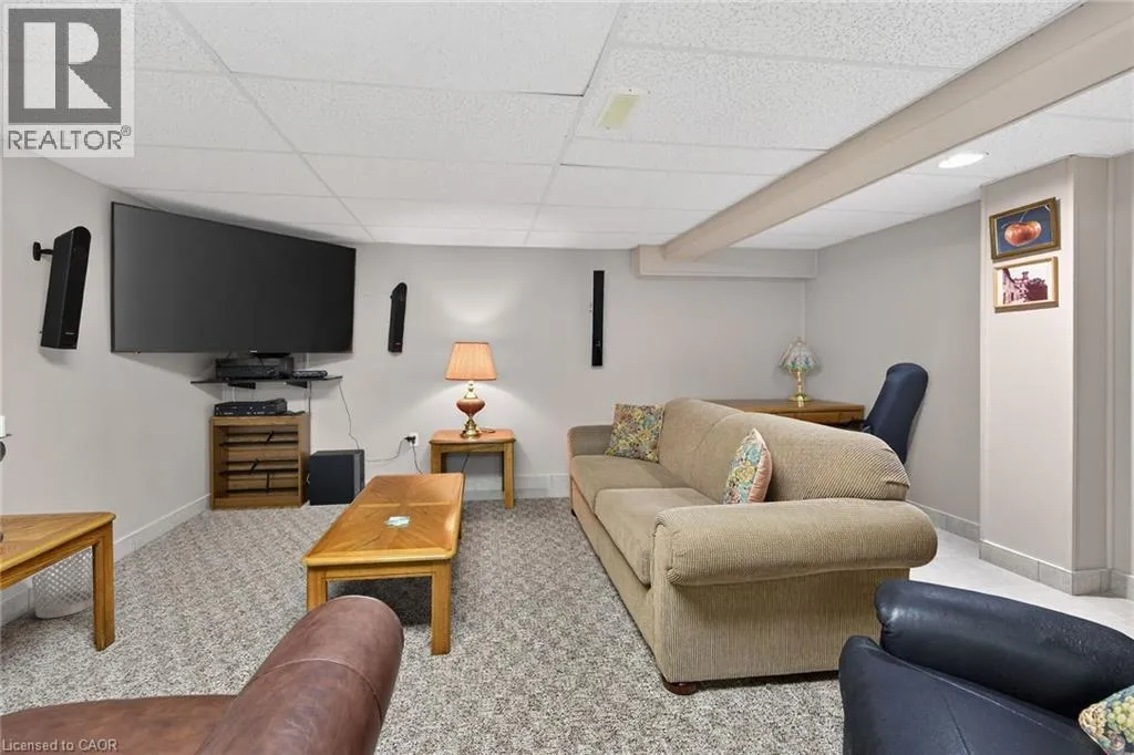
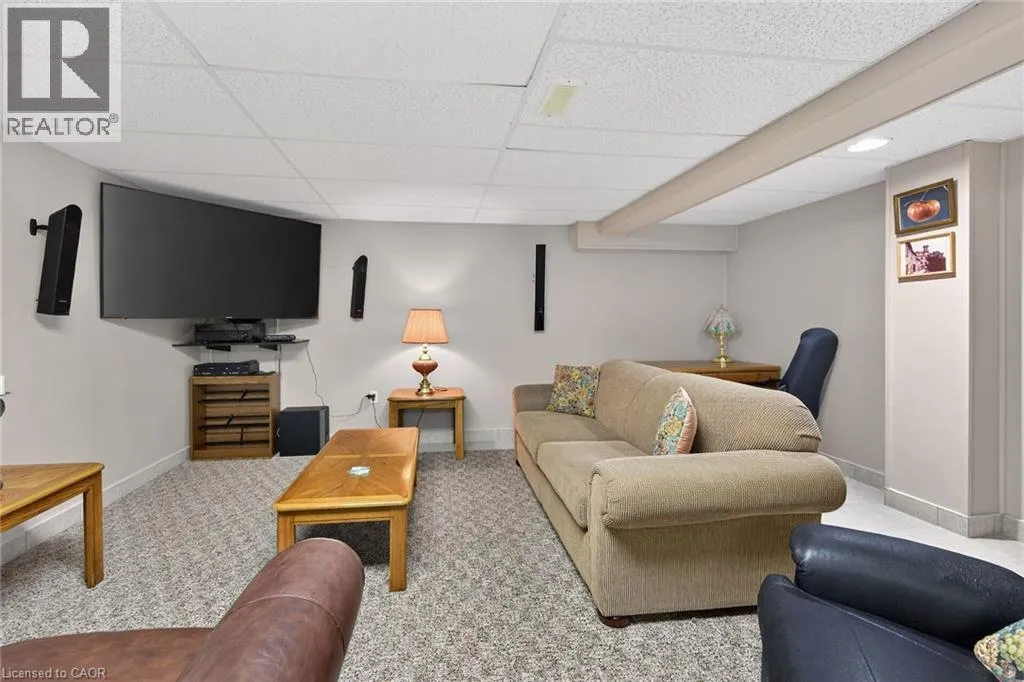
- wastebasket (65, 577)
